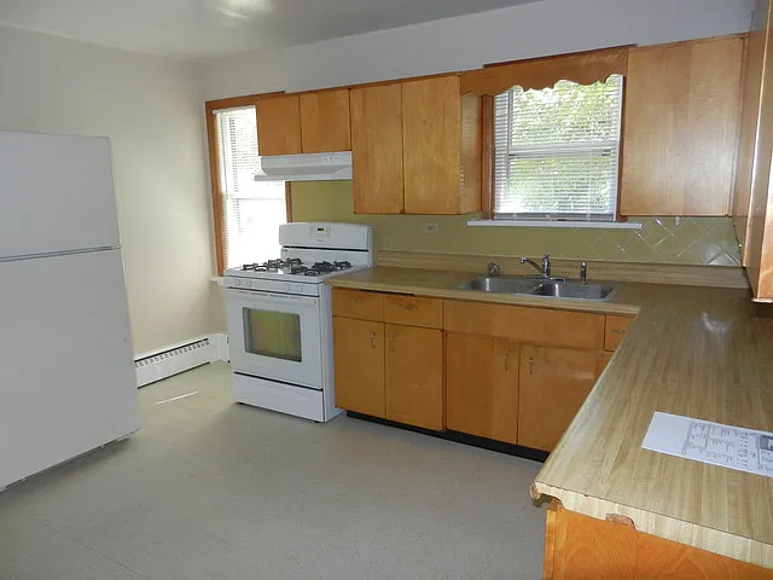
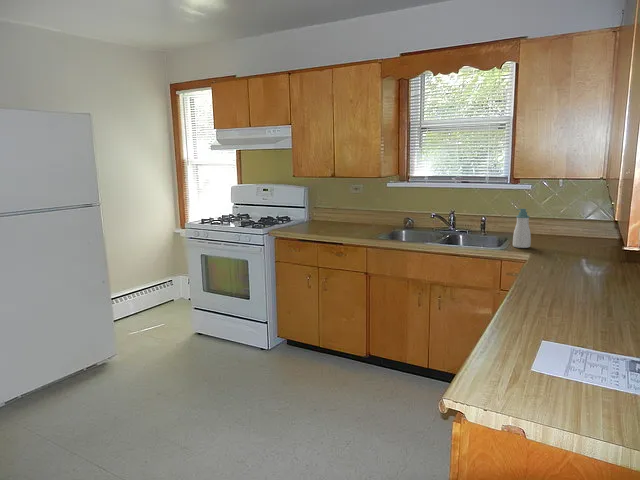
+ soap bottle (522, 227)
